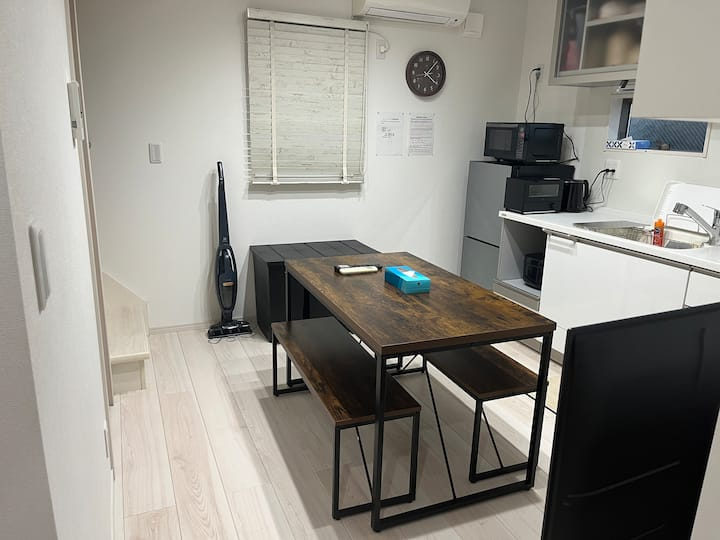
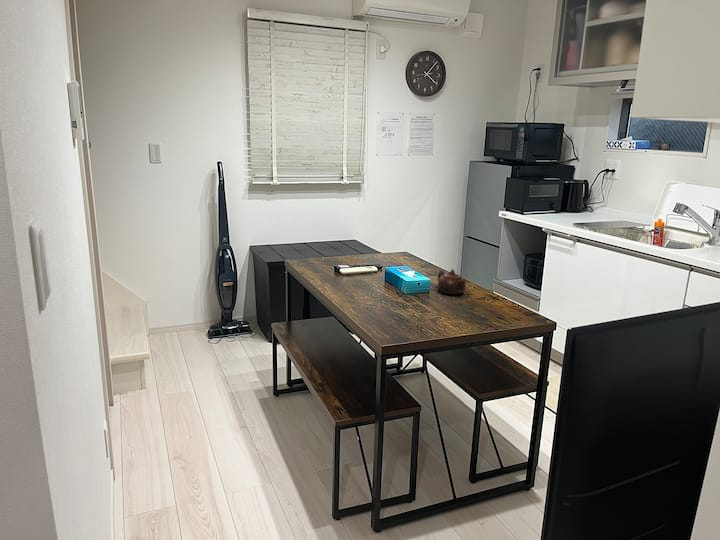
+ teapot (451, 280)
